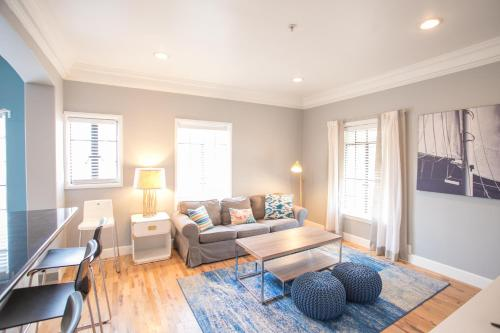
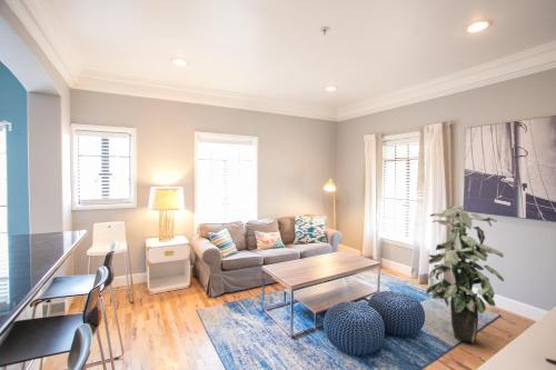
+ indoor plant (460, 270)
